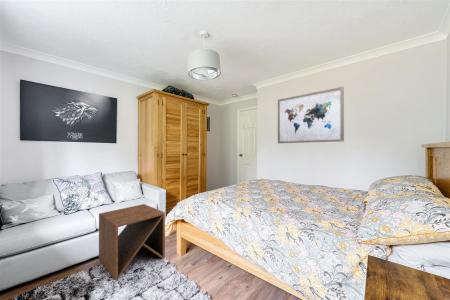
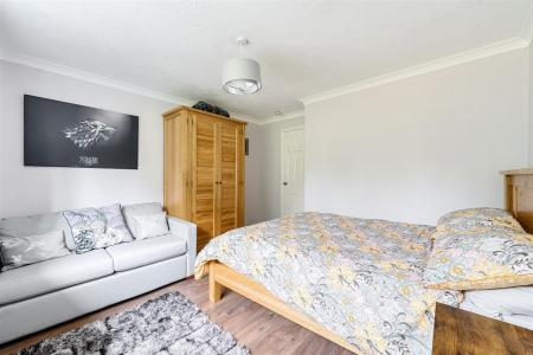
- wall art (307, 118)
- side table (132, 235)
